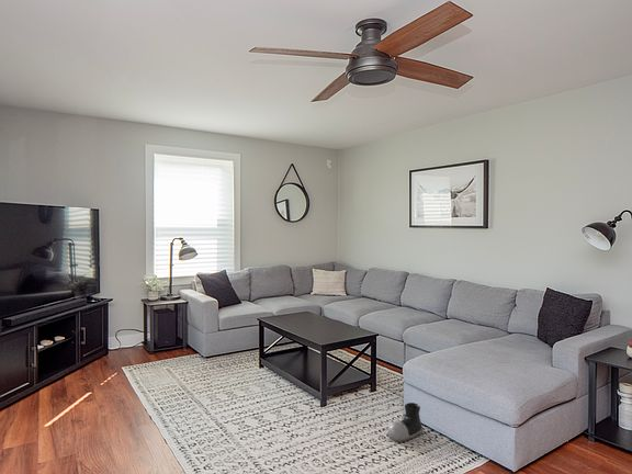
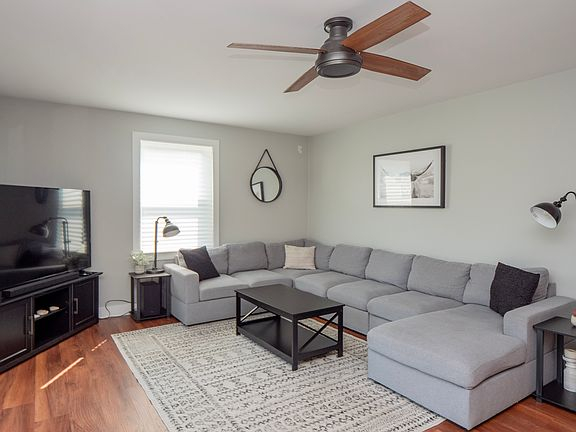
- shoe (406, 420)
